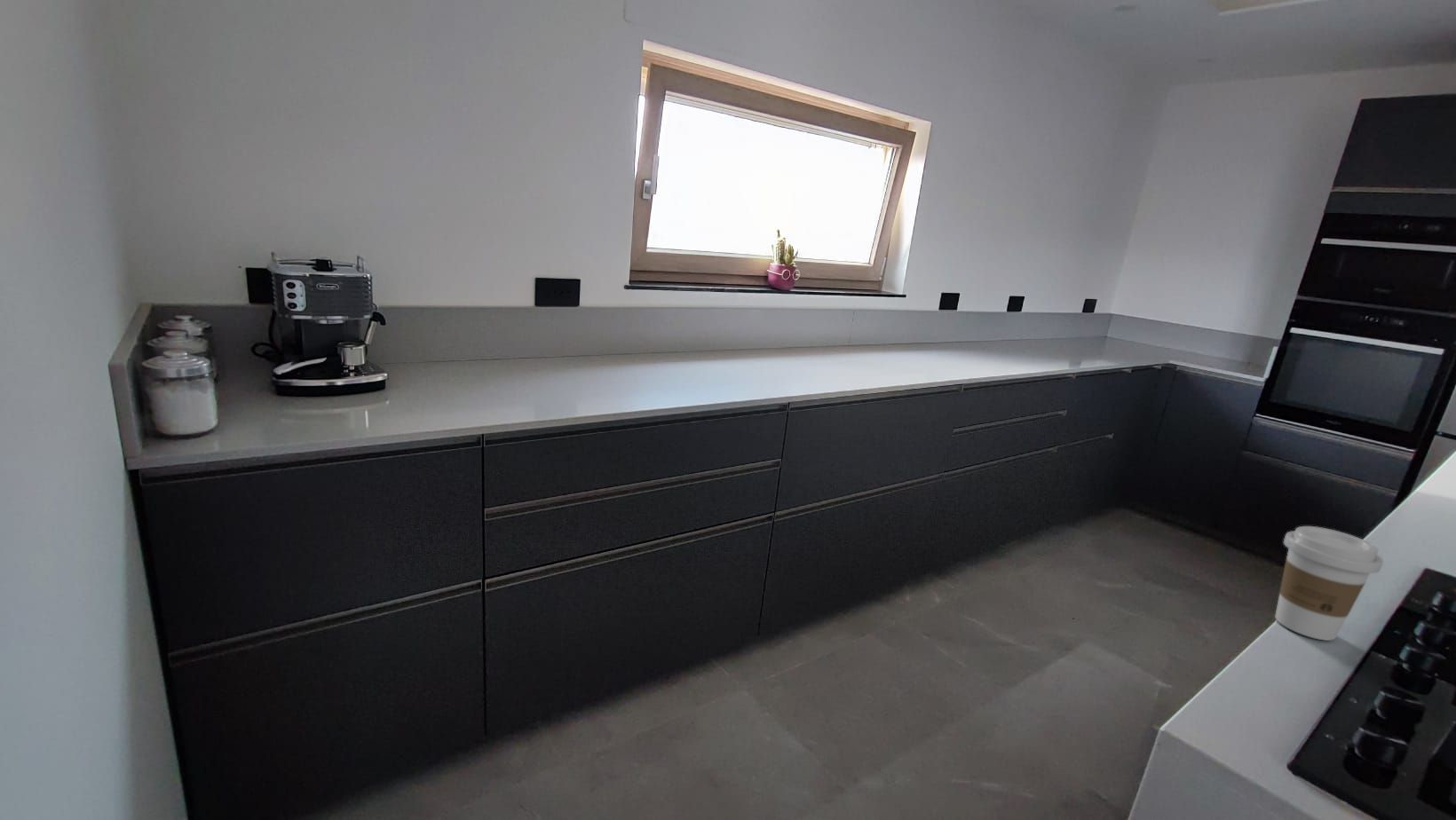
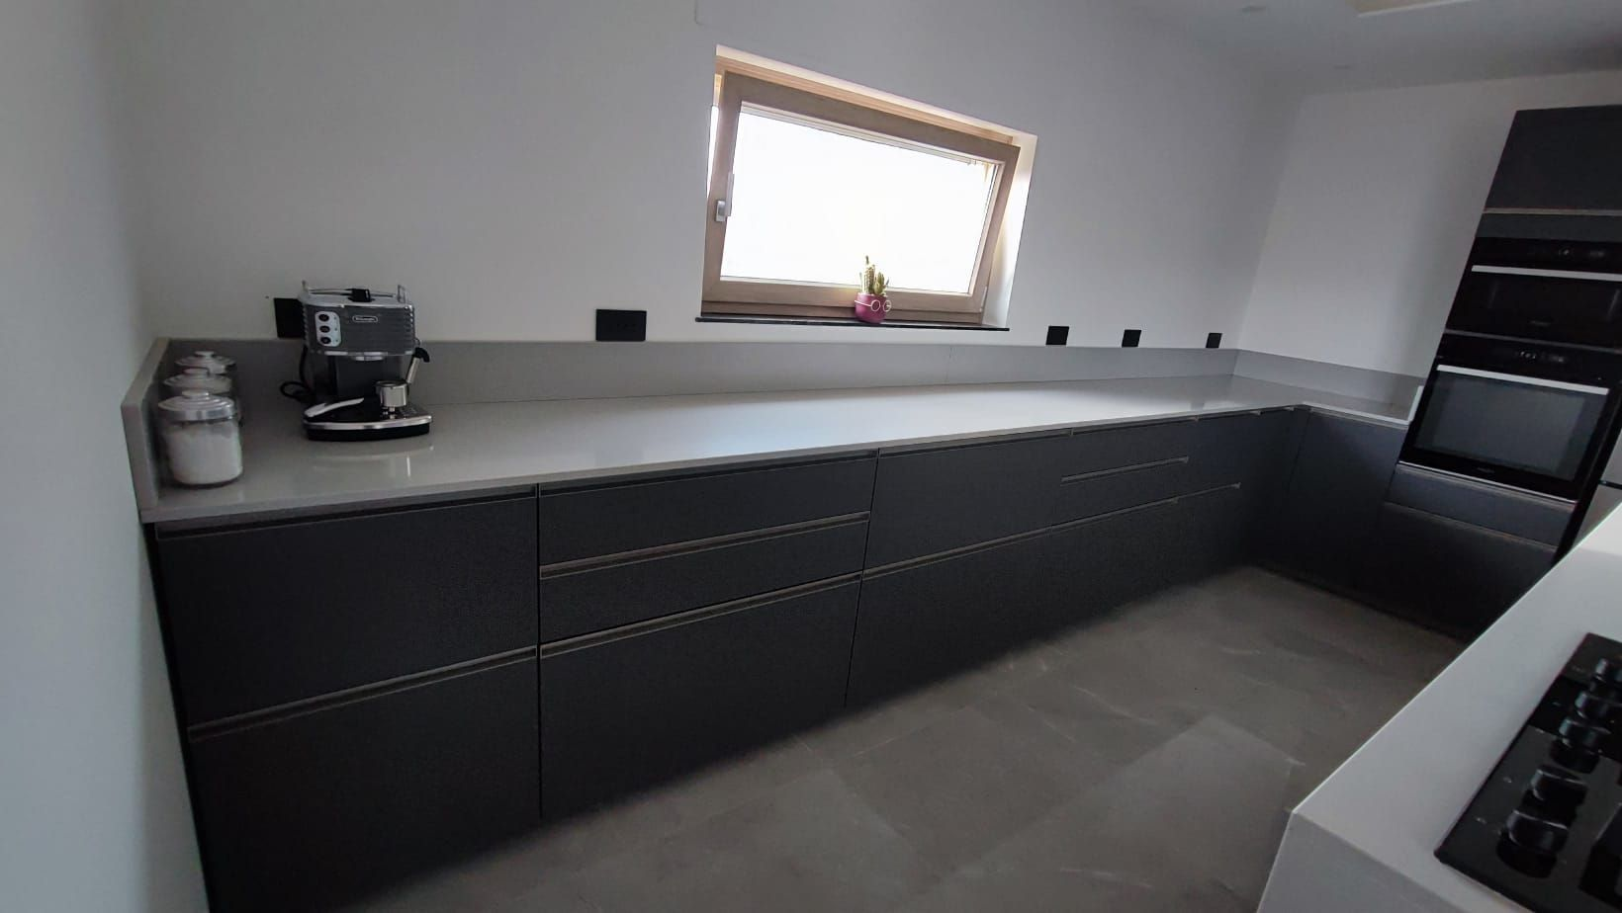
- coffee cup (1319, 583)
